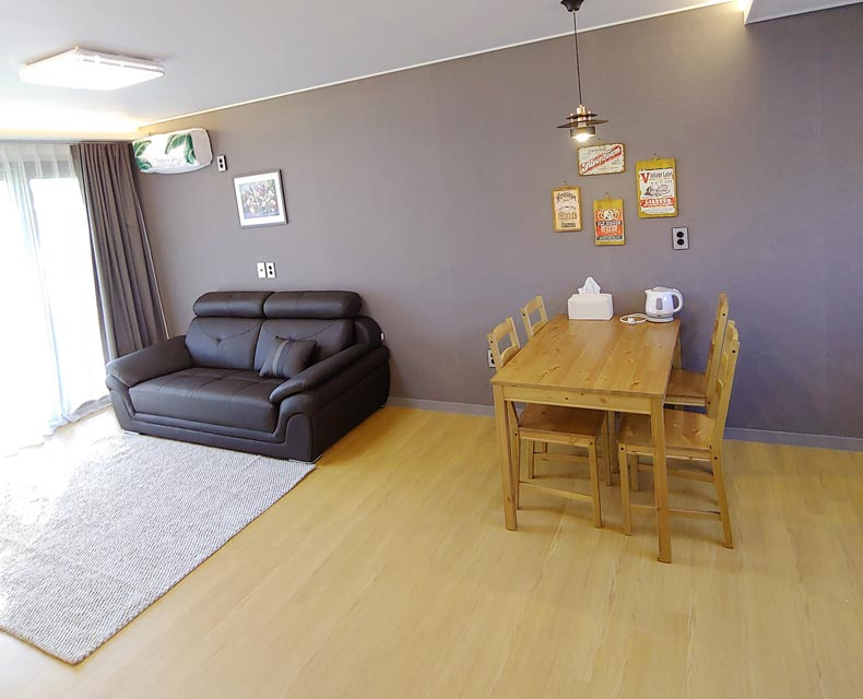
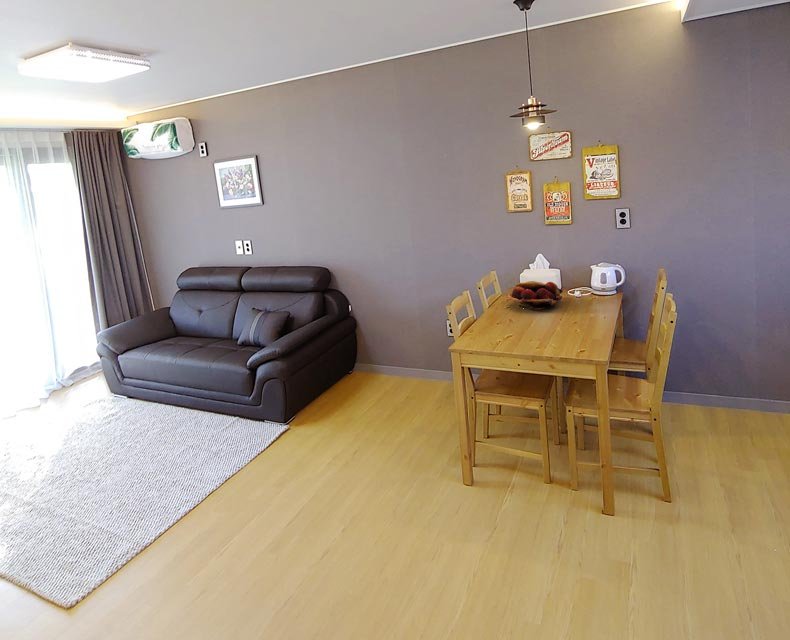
+ fruit basket (534, 293)
